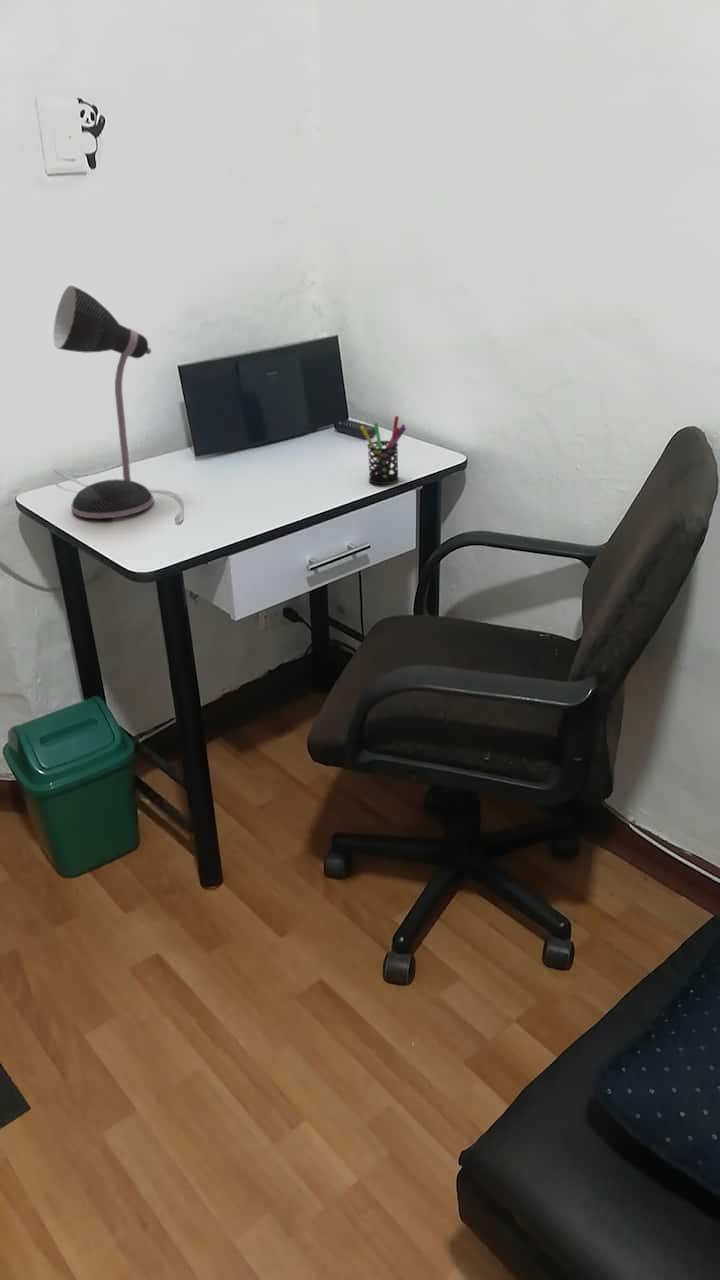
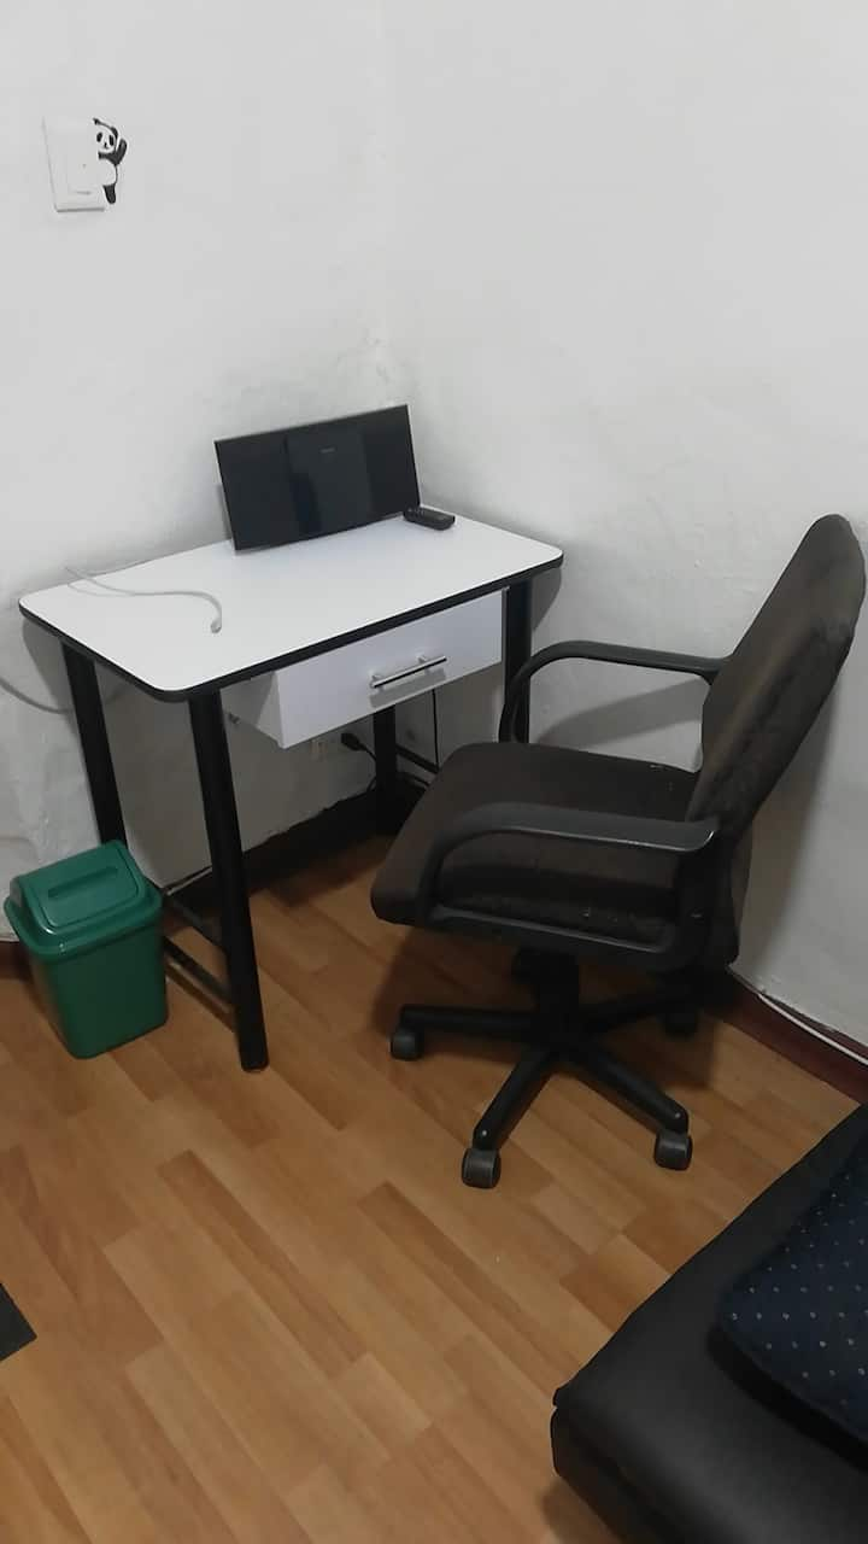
- desk lamp (115, 395)
- pen holder (383, 448)
